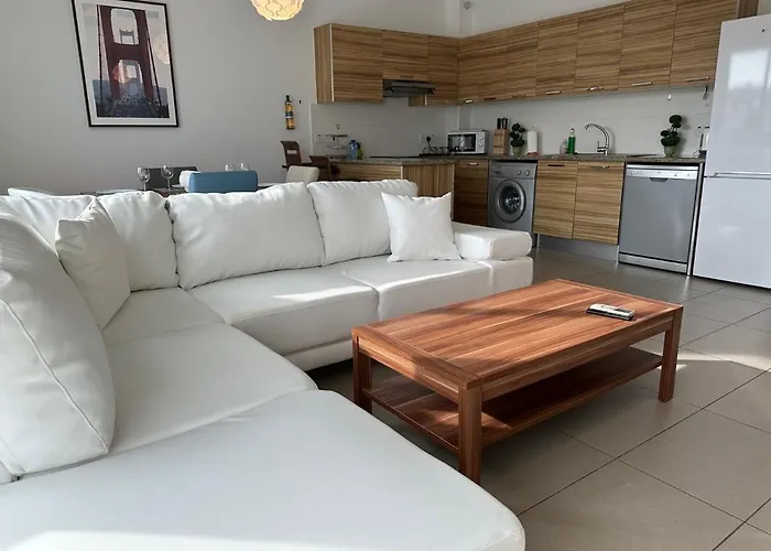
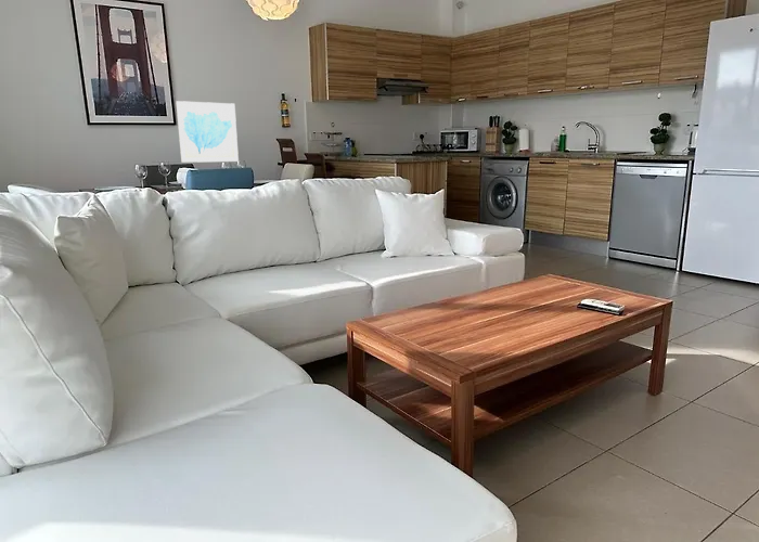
+ wall art (208, 132)
